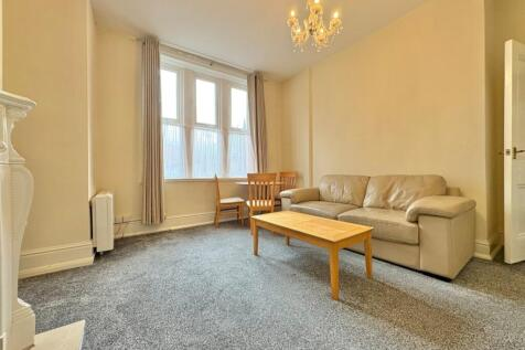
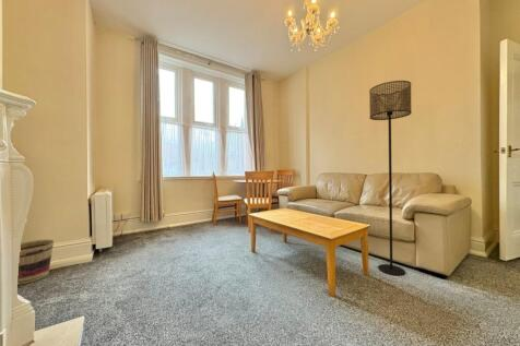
+ basket (29, 261)
+ floor lamp (390, 179)
